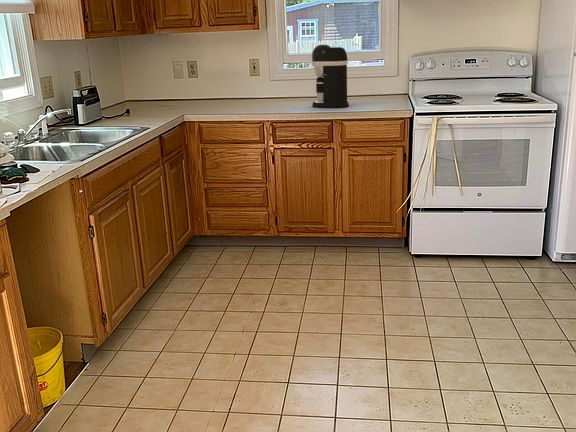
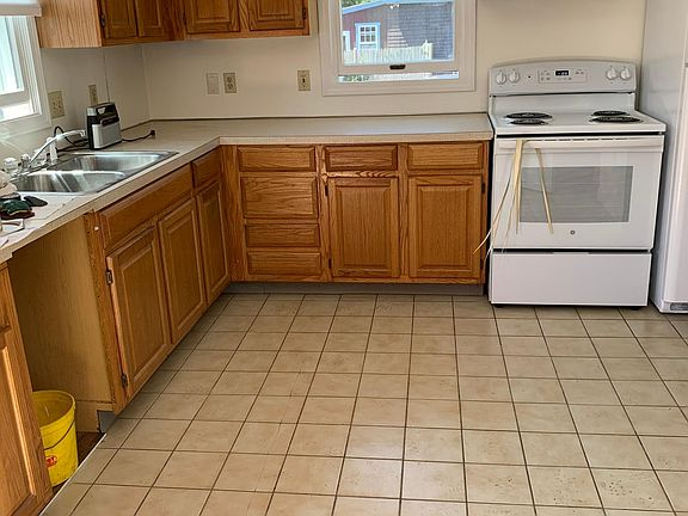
- coffee maker (329, 75)
